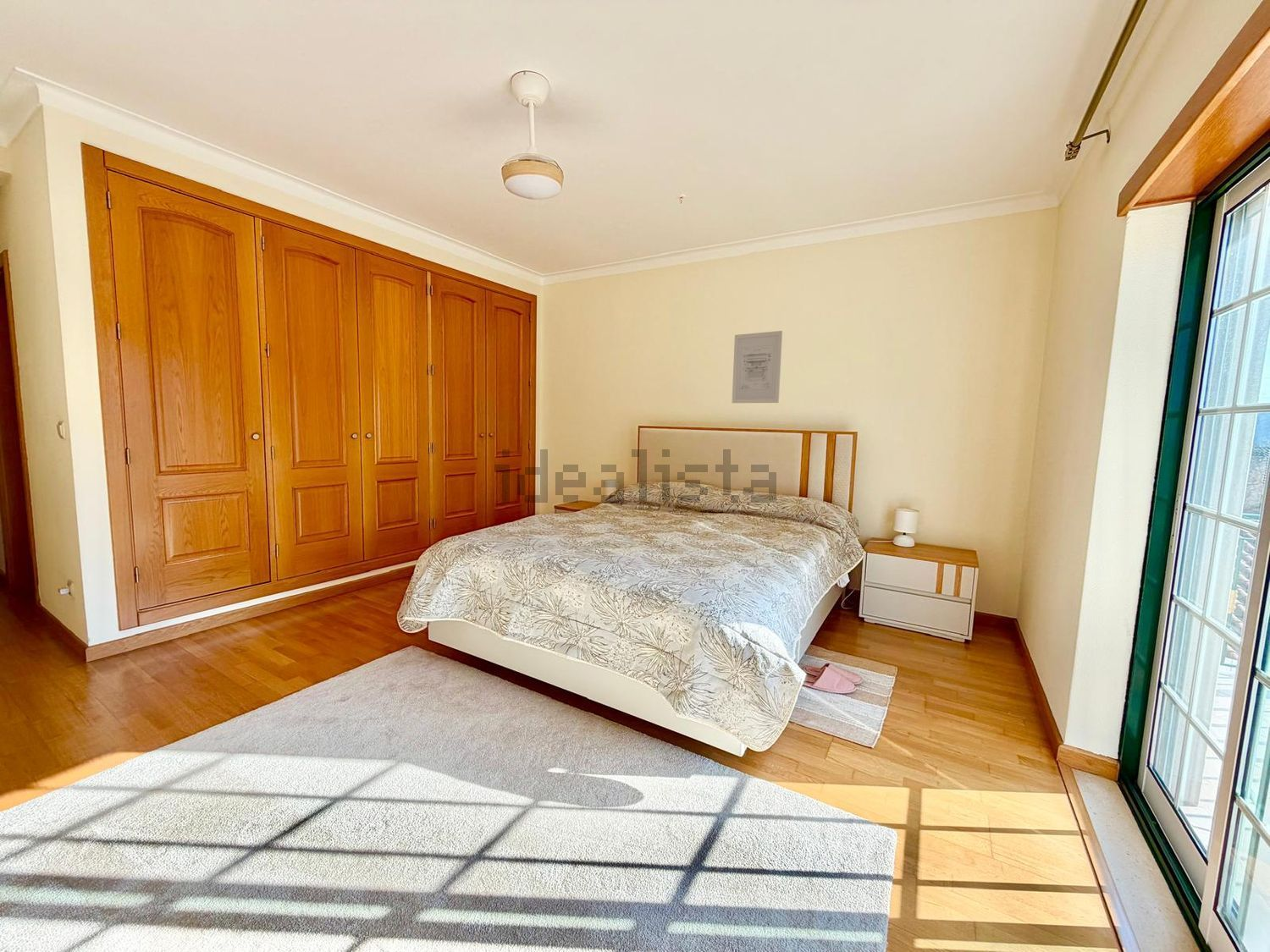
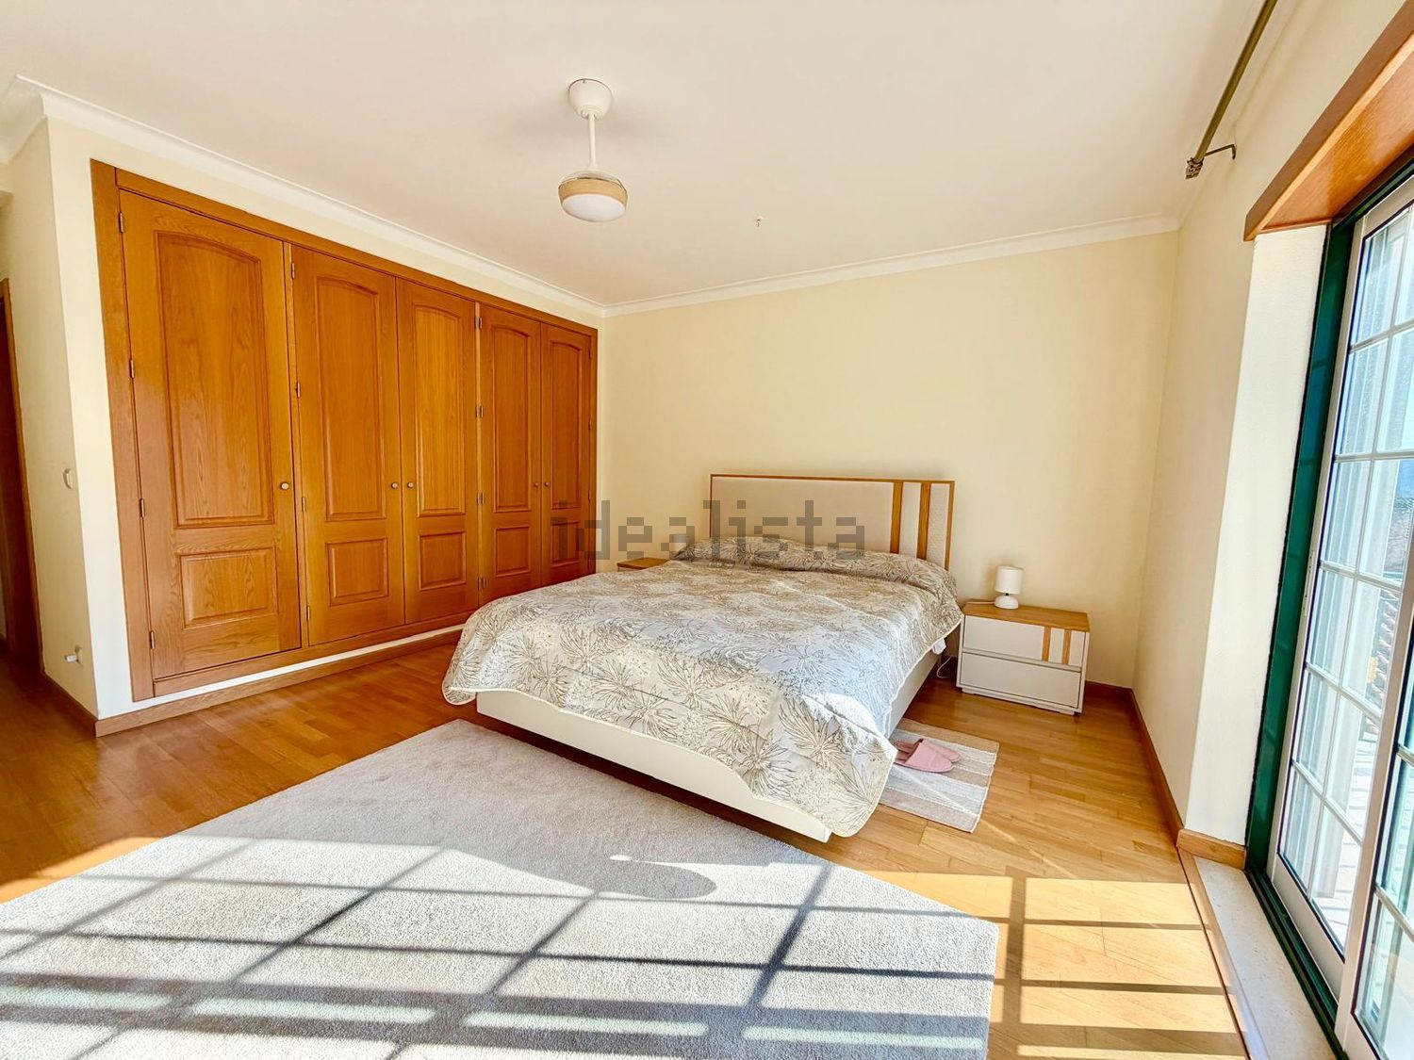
- wall art (756, 368)
